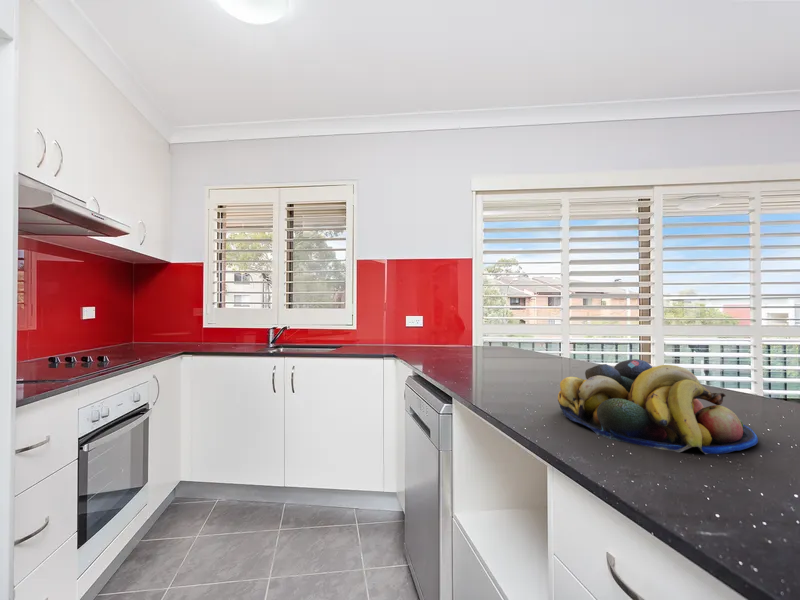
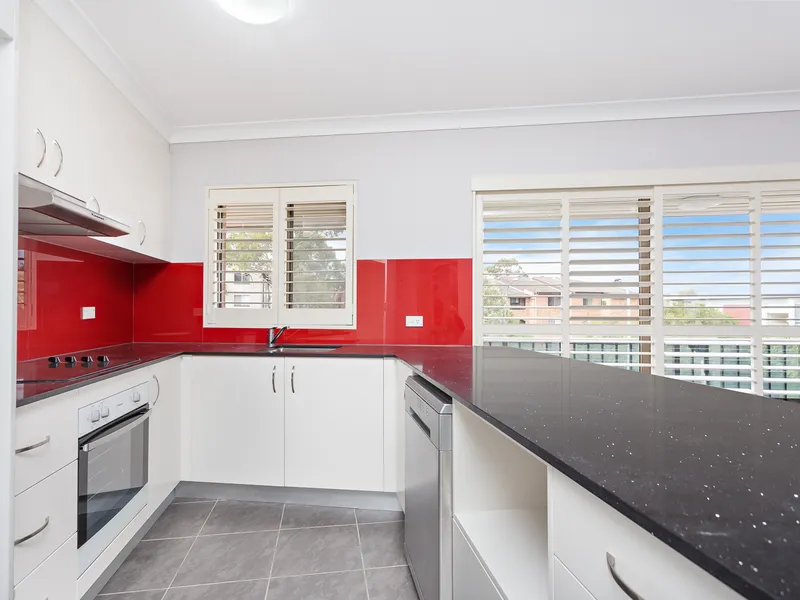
- fruit bowl (649, 393)
